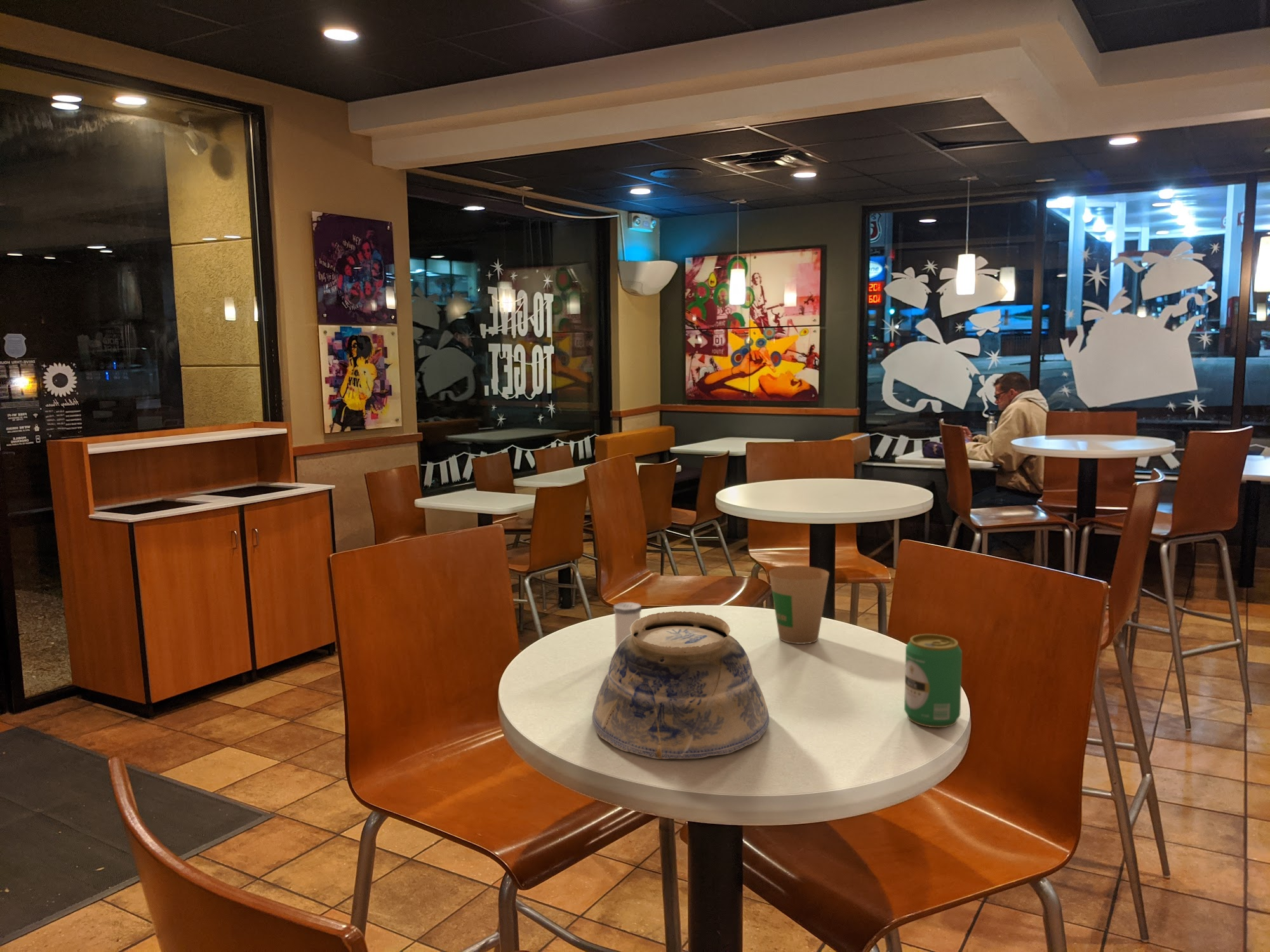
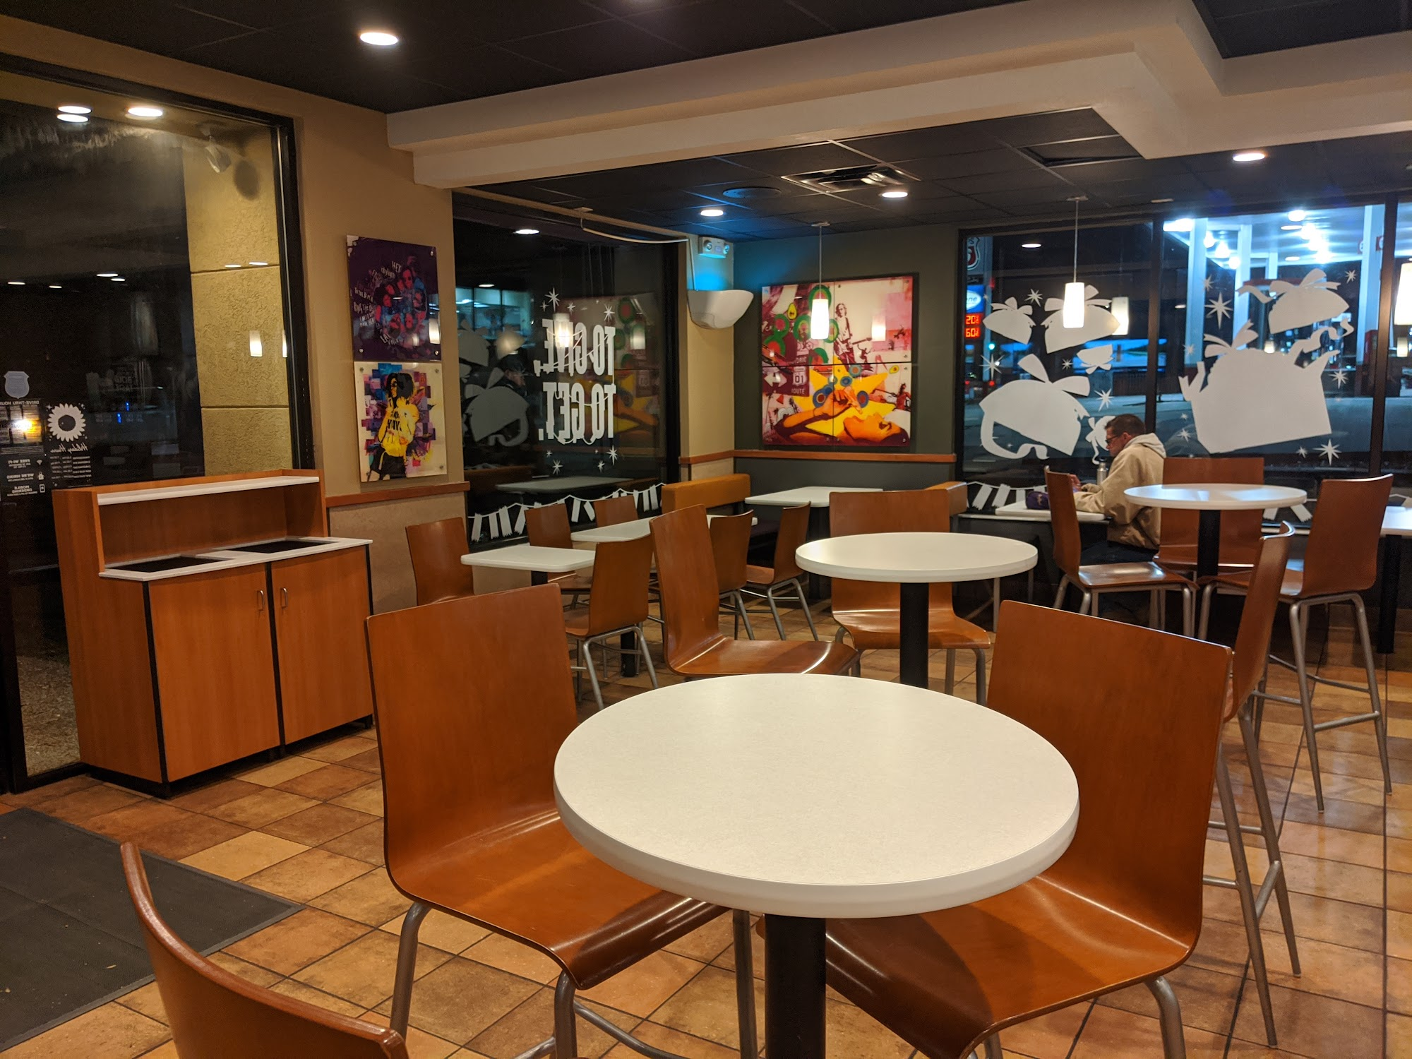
- paper cup (798, 605)
- salt shaker (627, 629)
- beverage can (933, 679)
- bowl (679, 672)
